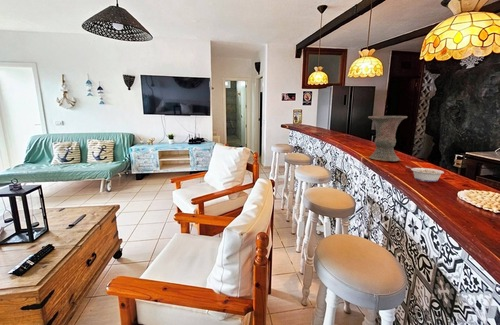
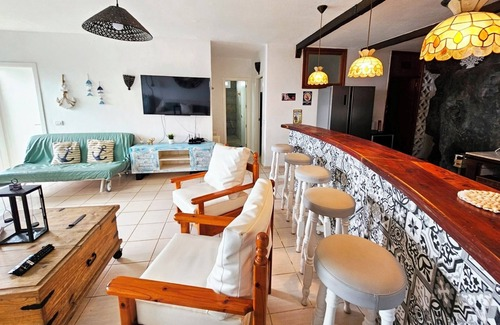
- vase (384, 137)
- legume (425, 174)
